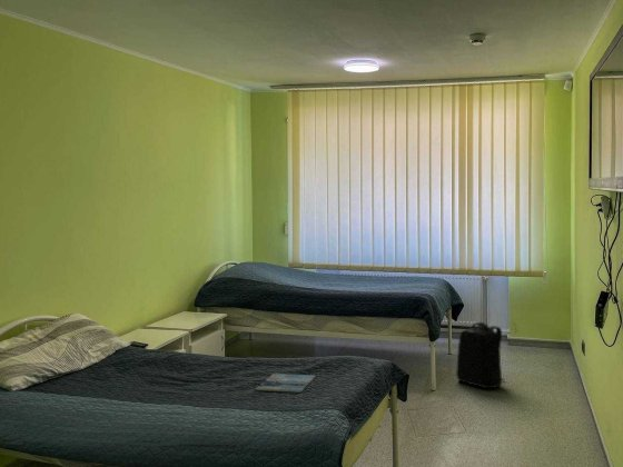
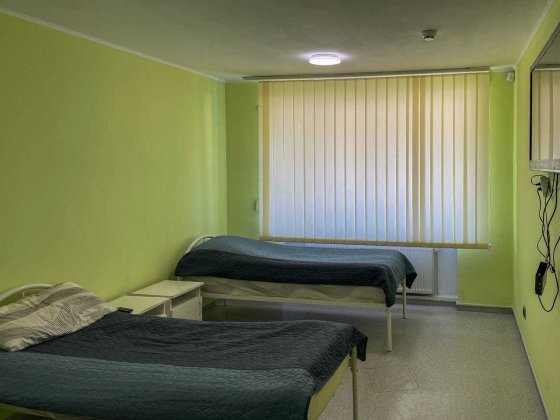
- magazine (286, 381)
- backpack (483, 351)
